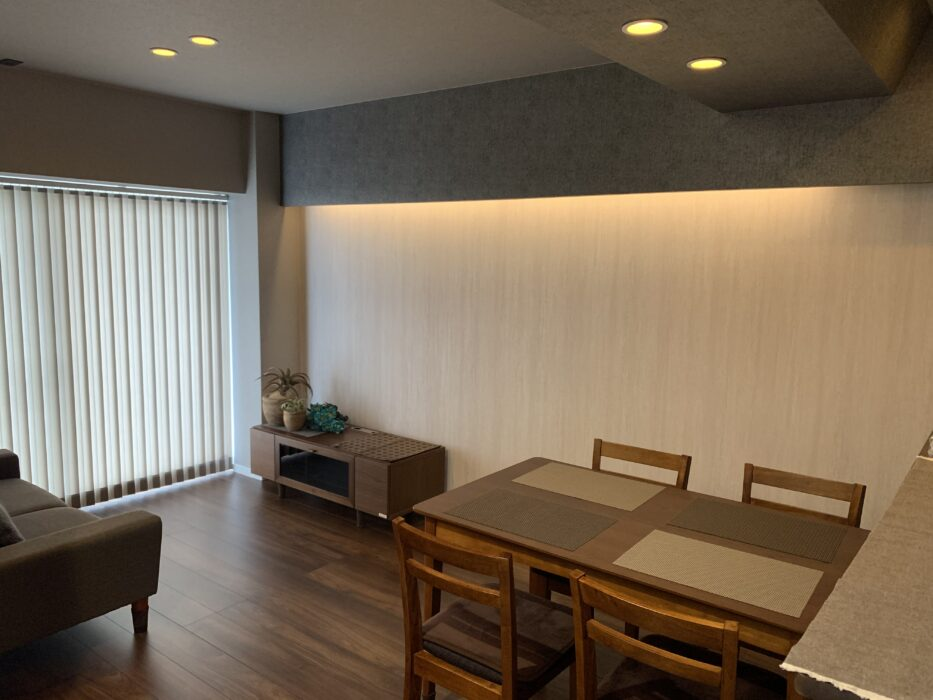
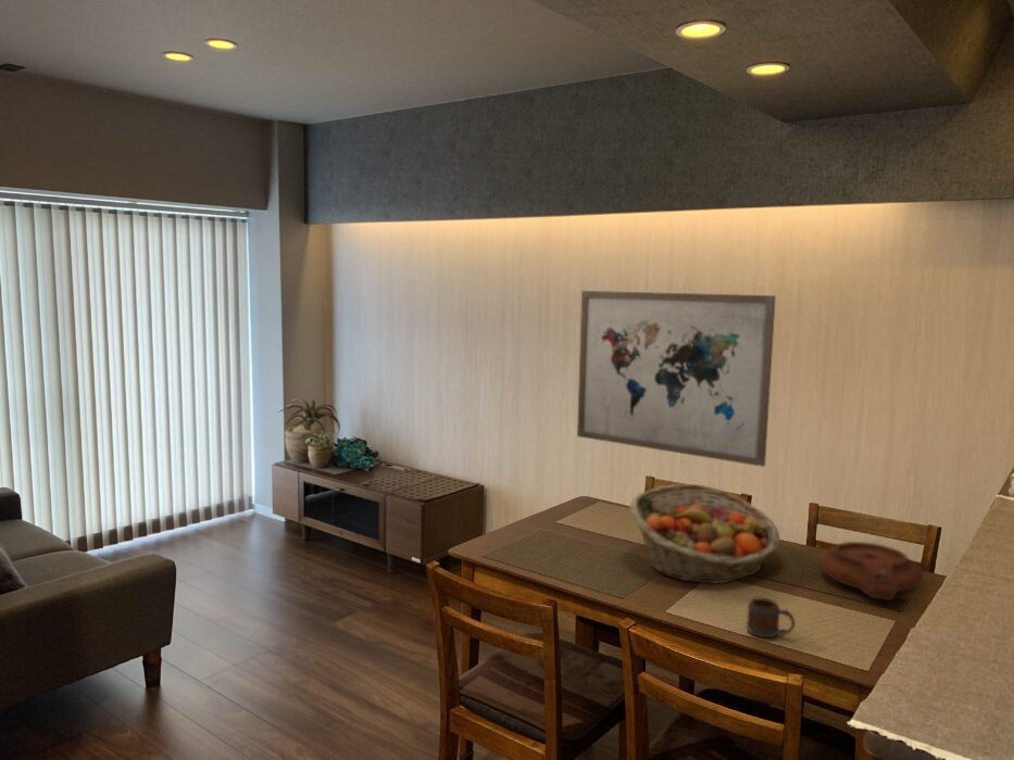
+ plate (866, 568)
+ wall art (667, 372)
+ fruit basket (703, 531)
+ mug (771, 619)
